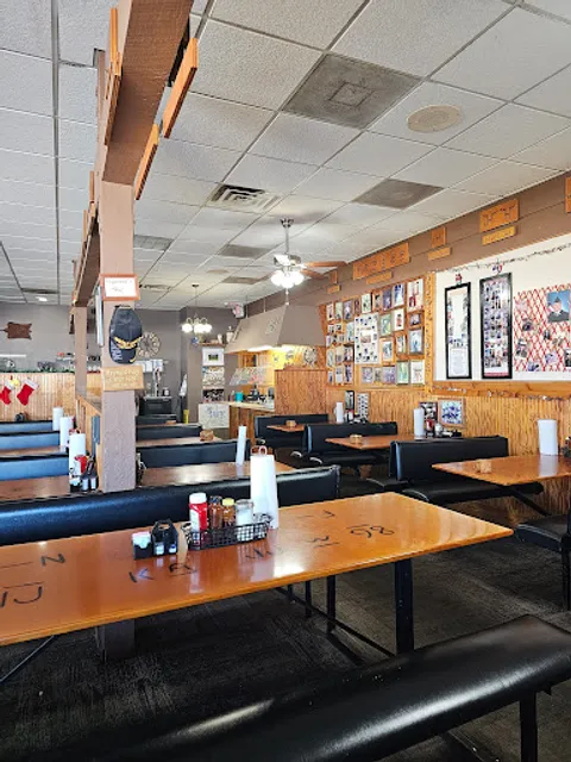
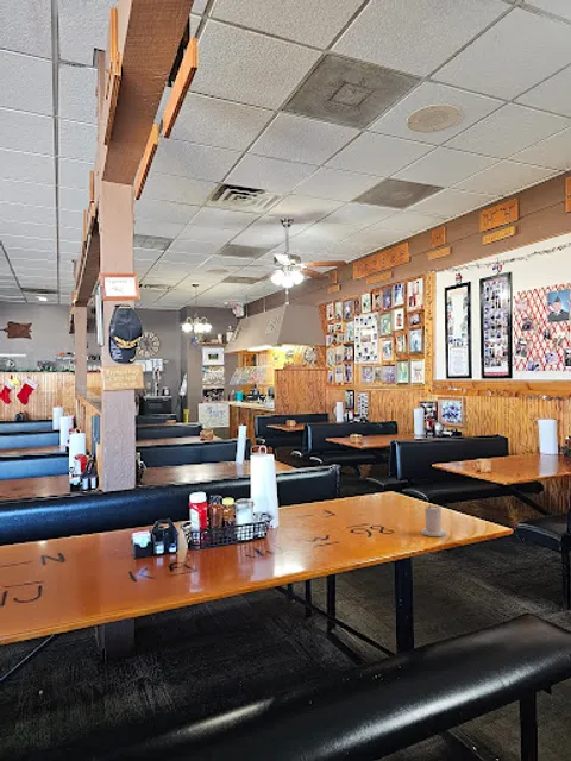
+ candle (433, 517)
